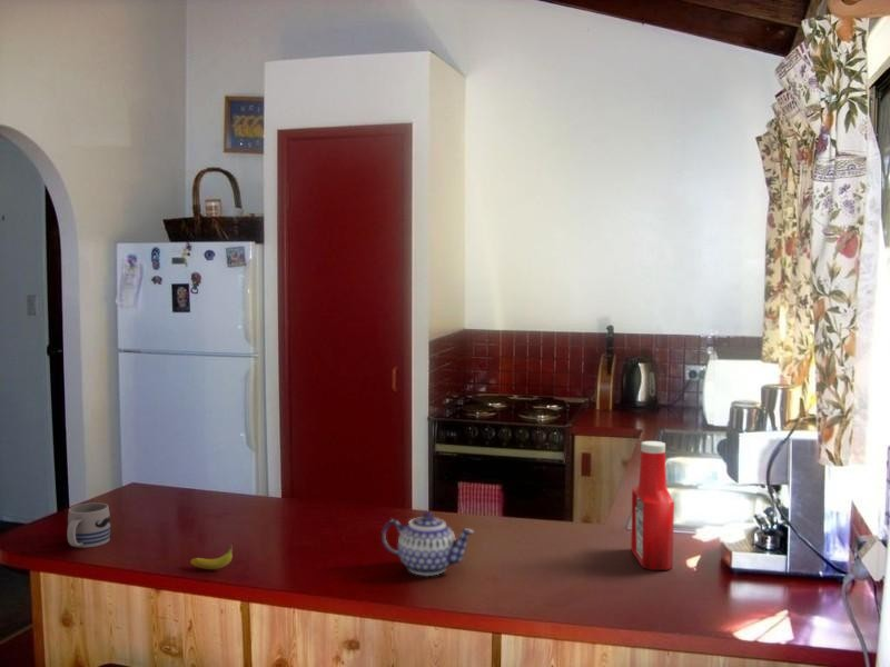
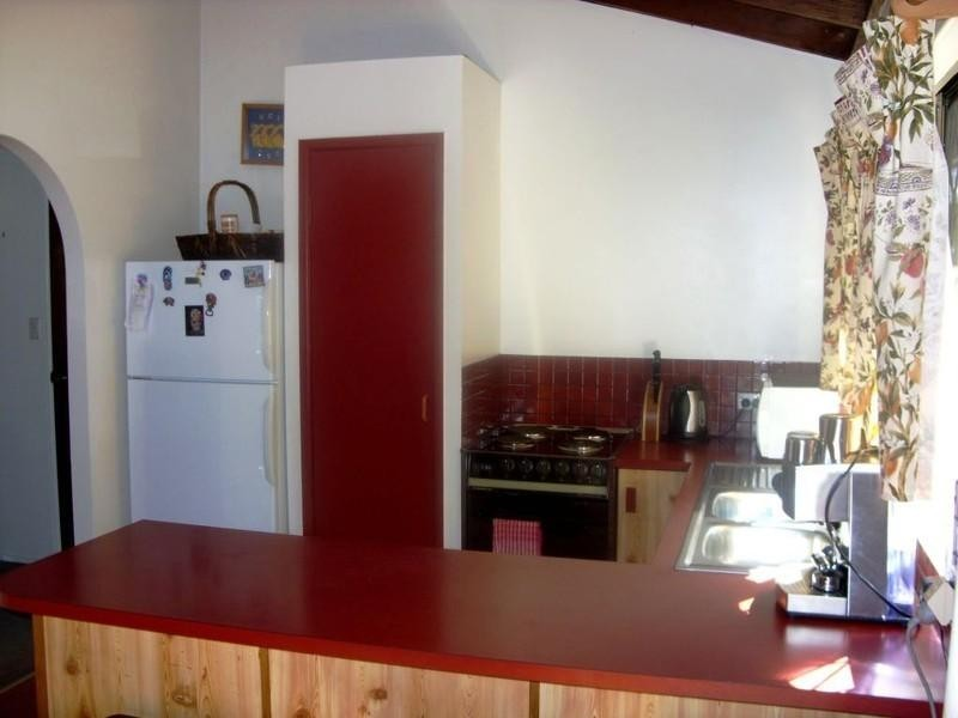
- fruit (210, 559)
- teapot (427, 540)
- mug (85, 526)
- soap bottle (652, 500)
